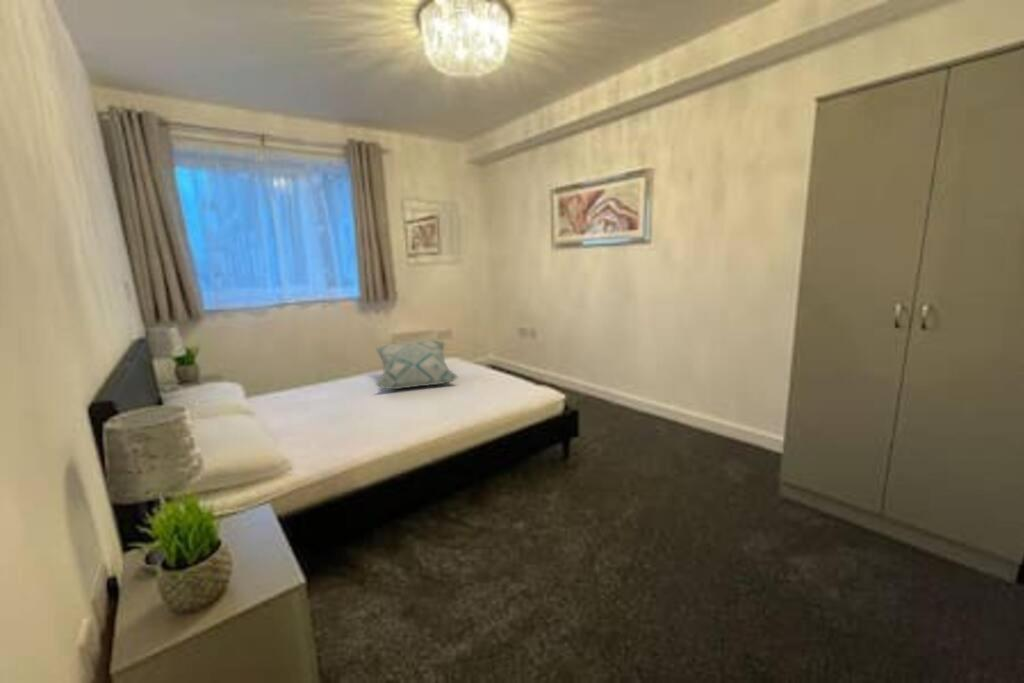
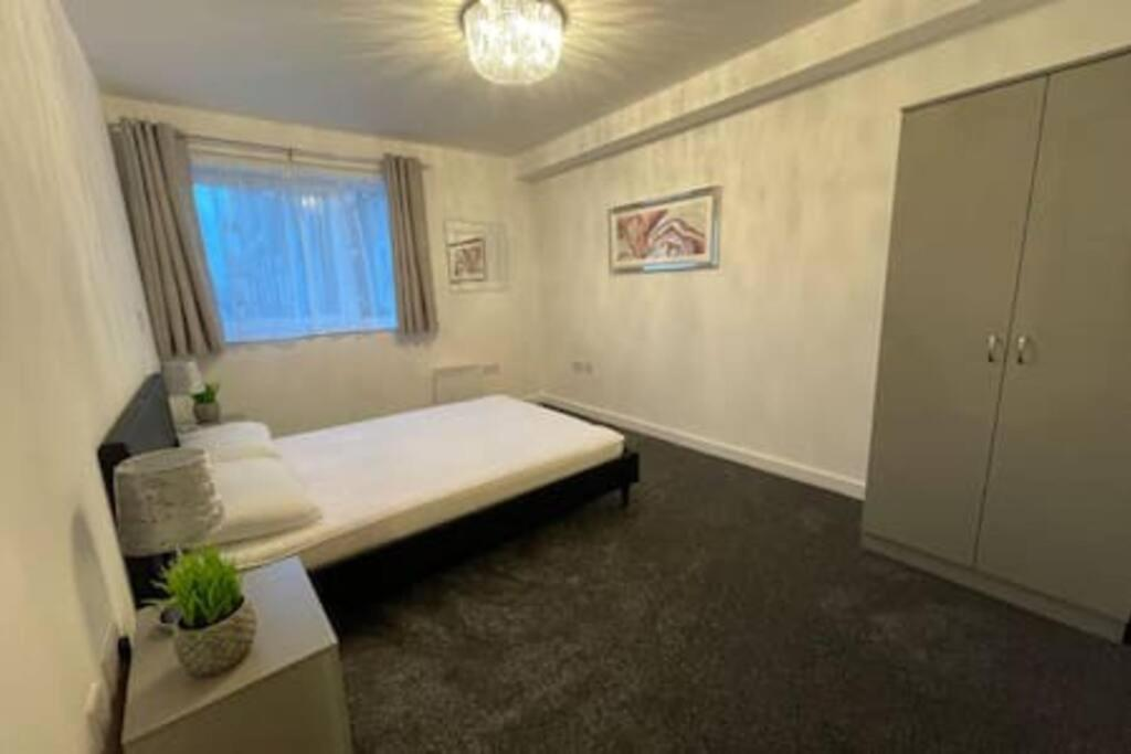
- decorative pillow (414, 363)
